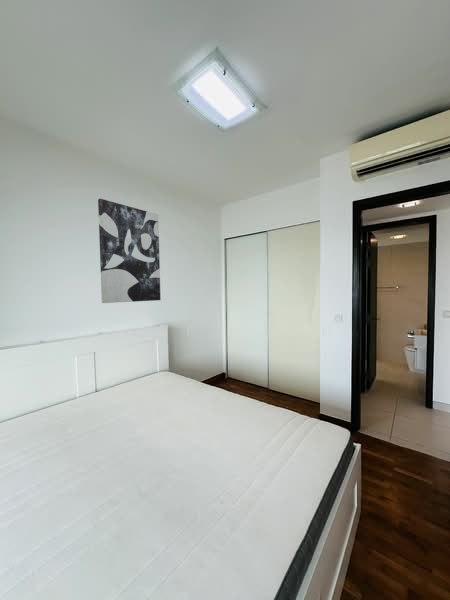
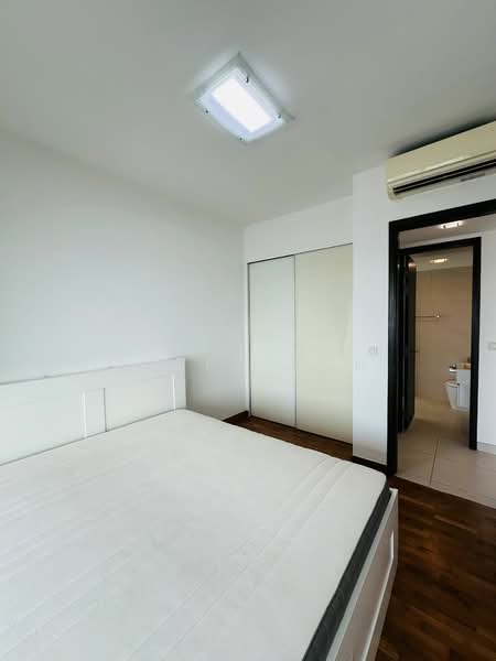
- wall art (132, 254)
